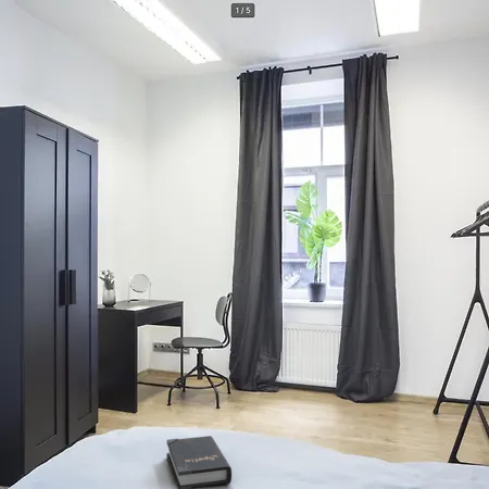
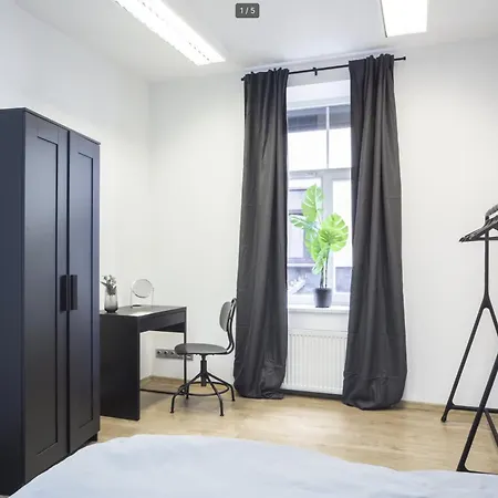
- hardback book (197, 460)
